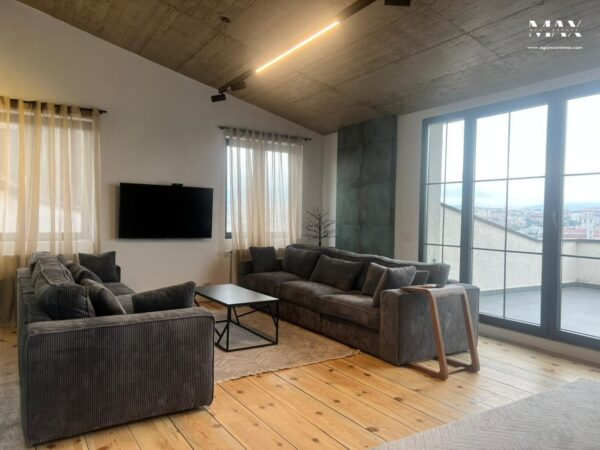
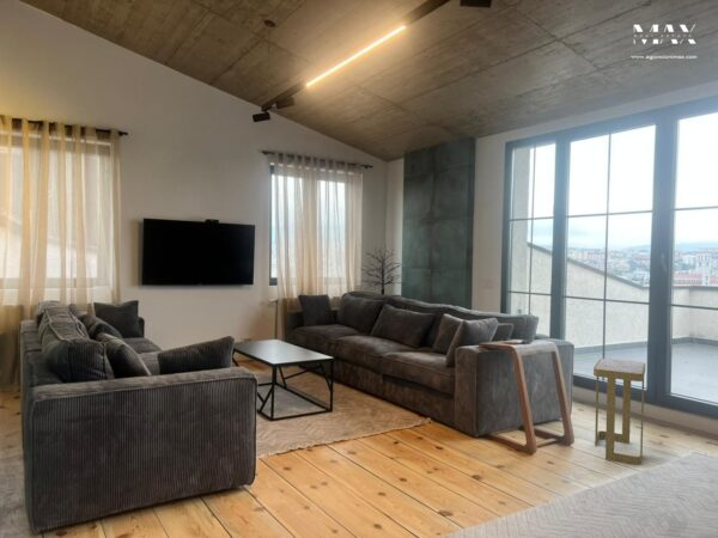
+ side table (622, 408)
